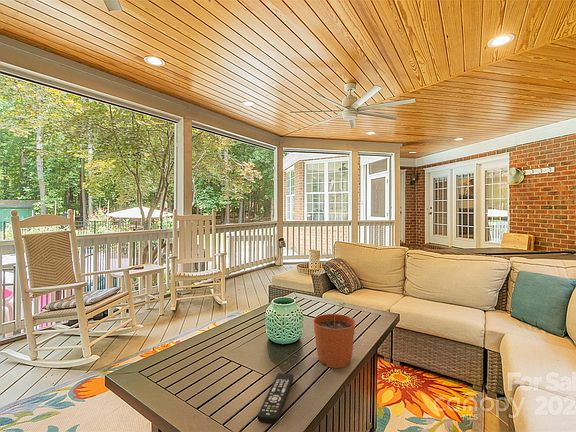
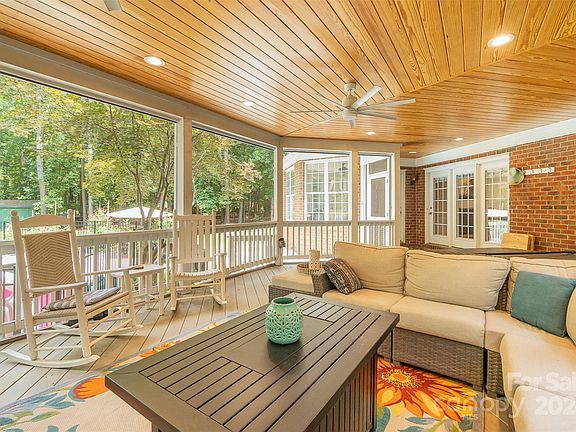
- remote control (277, 395)
- plant pot (334, 330)
